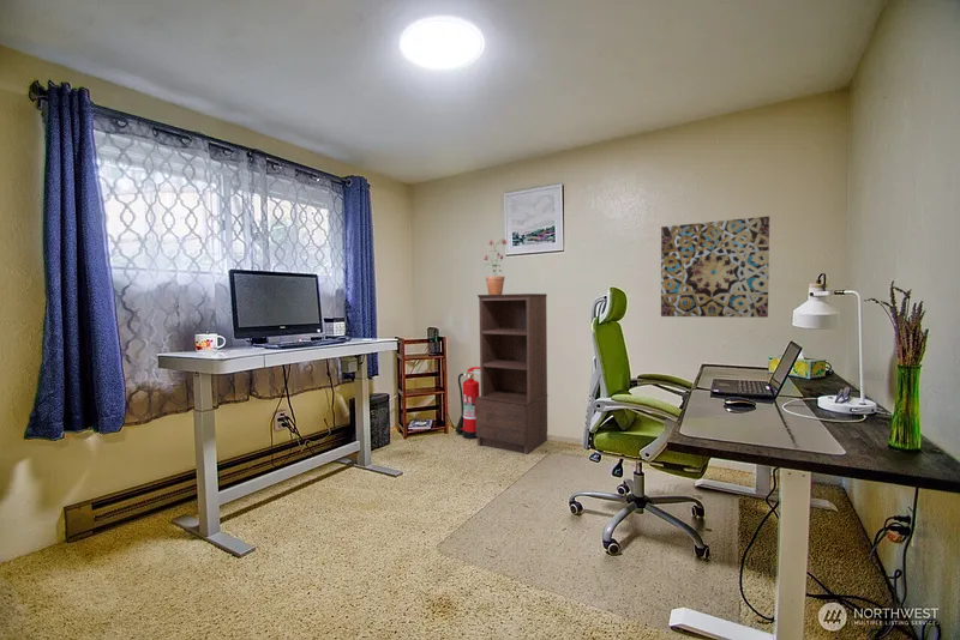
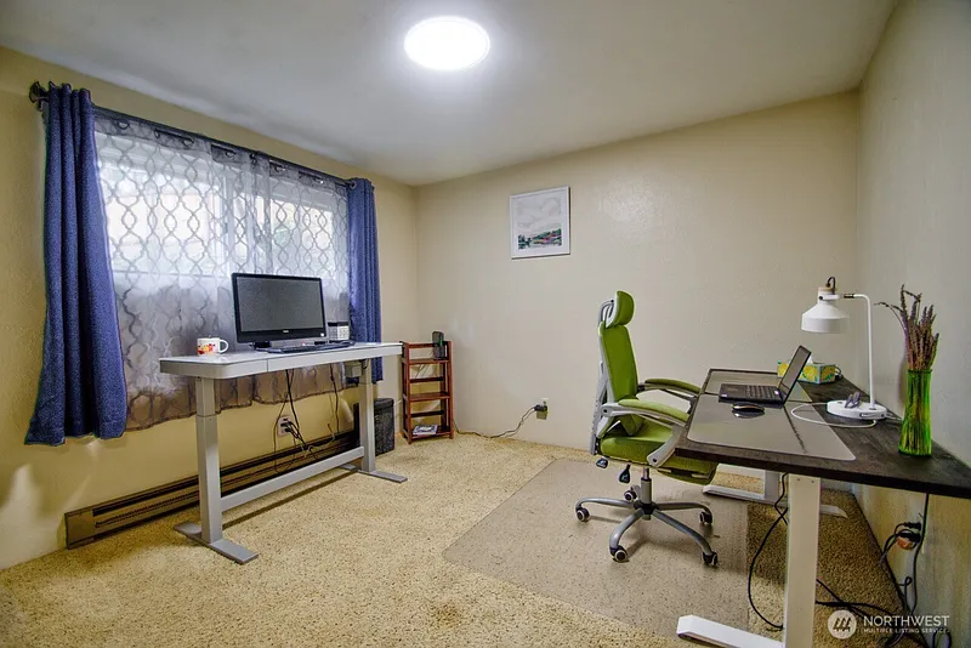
- potted plant (494, 266)
- wall art (712, 270)
- fire extinguisher (469, 400)
- shelving unit (511, 369)
